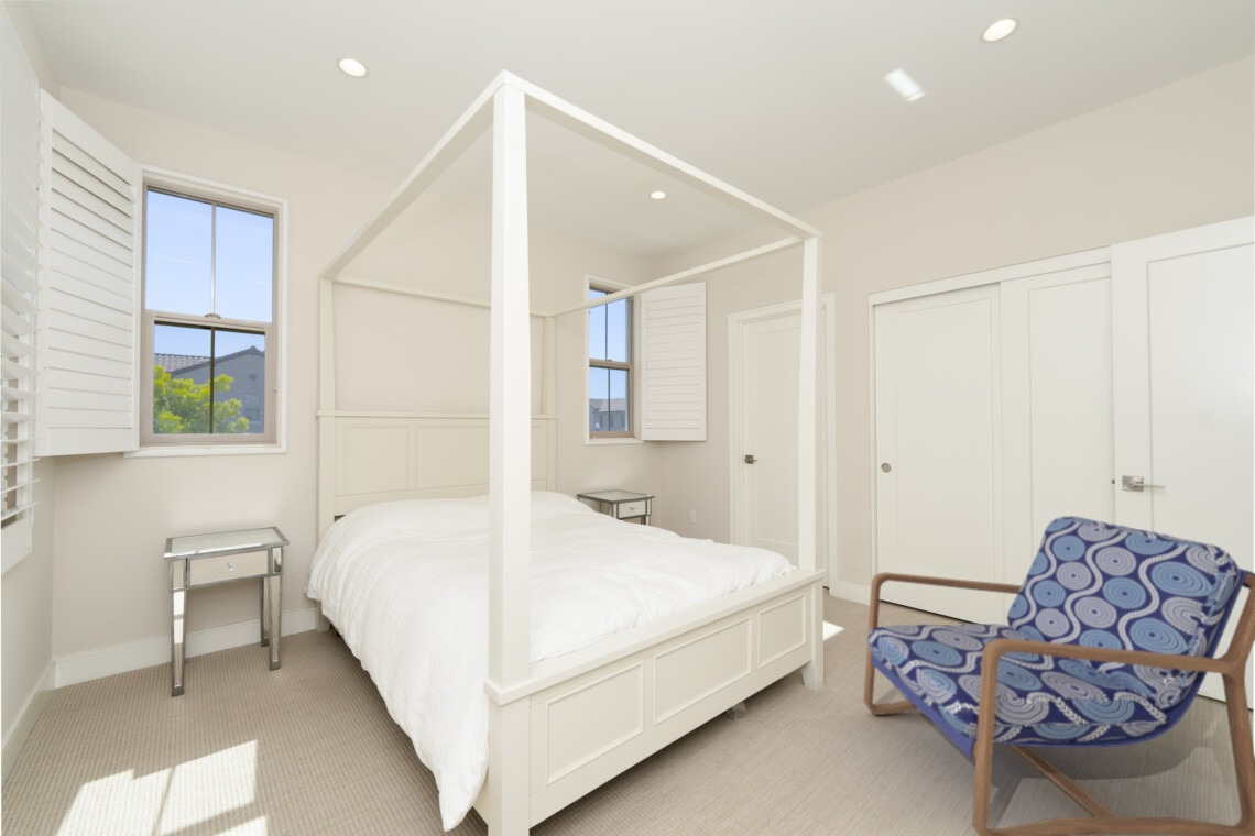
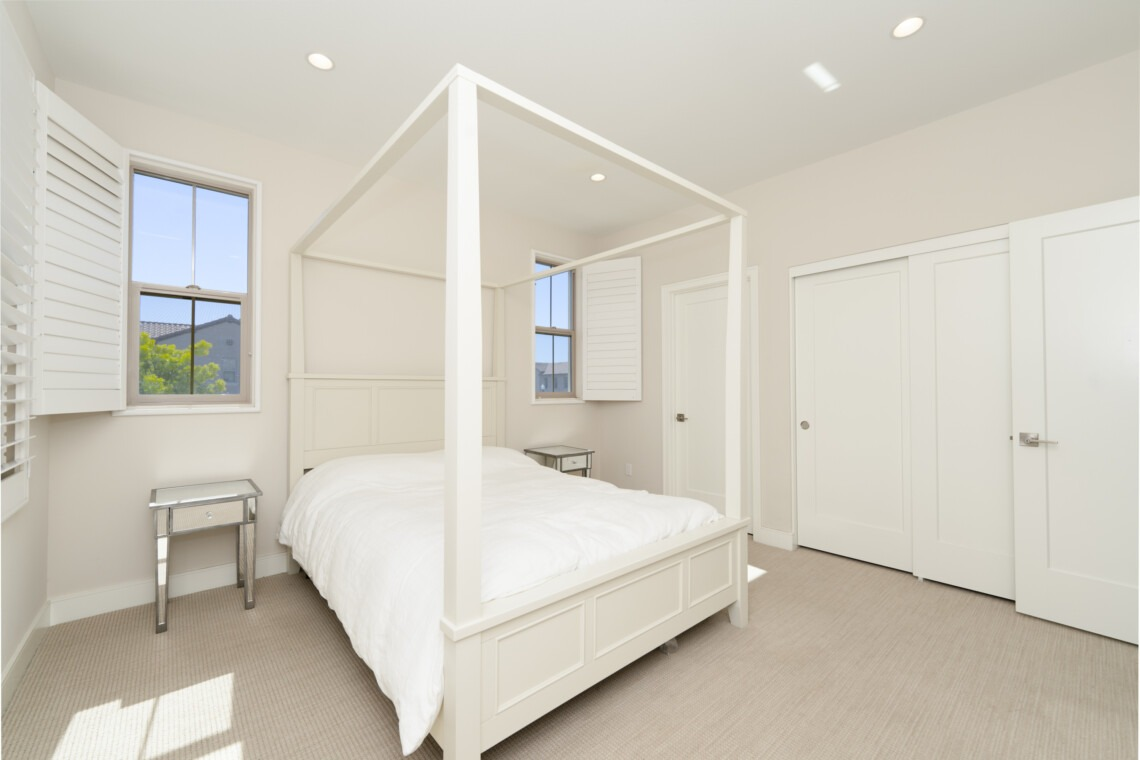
- armchair (1029, 646)
